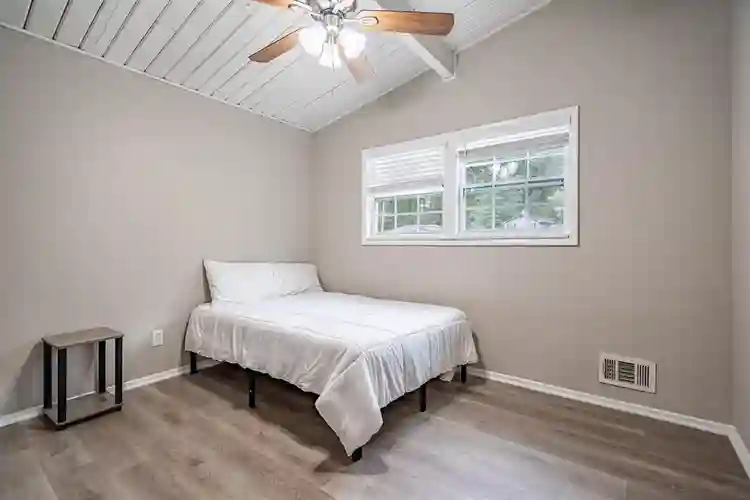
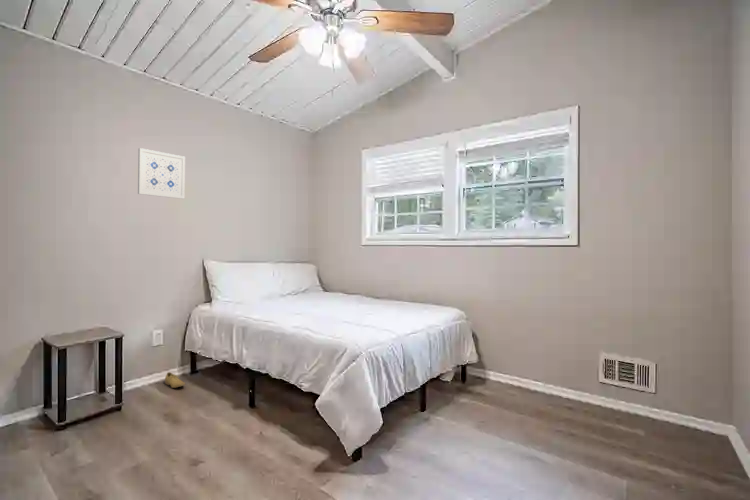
+ shoe (175, 379)
+ wall art (162, 174)
